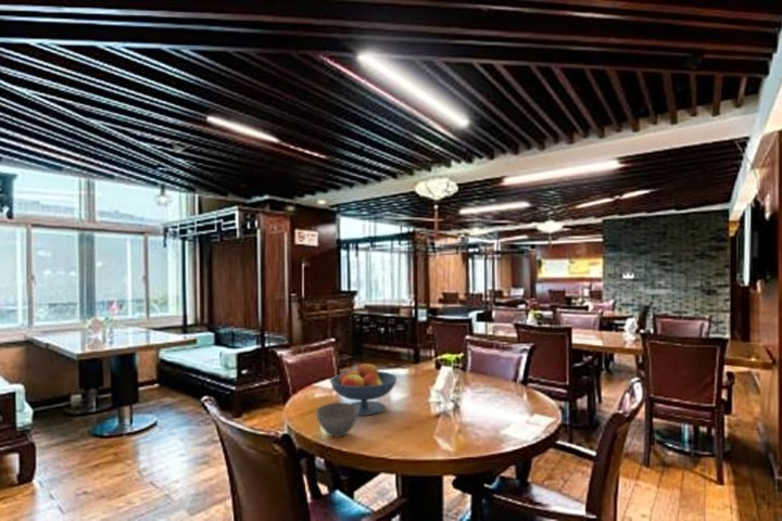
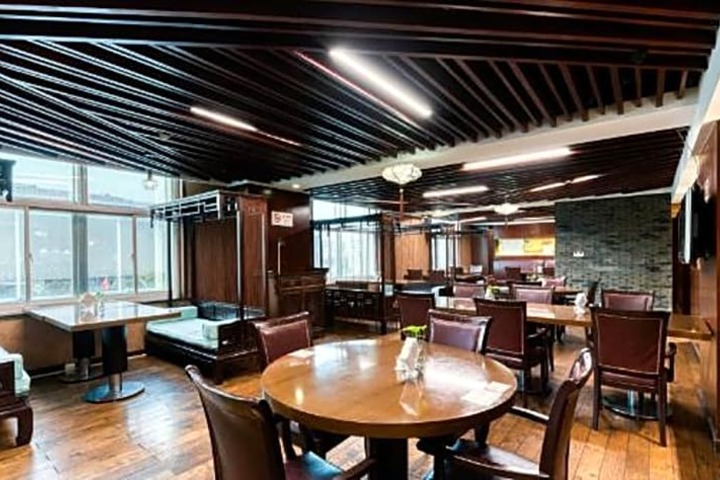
- bowl (338, 421)
- fruit bowl (364, 387)
